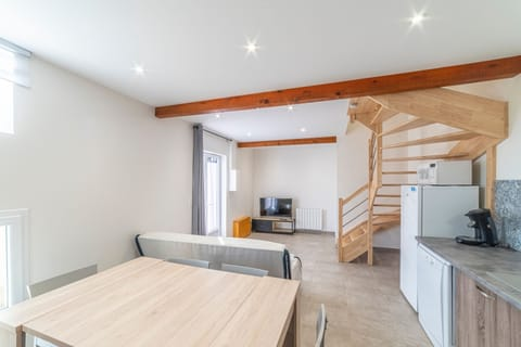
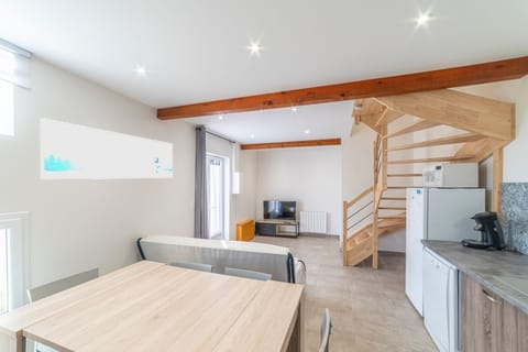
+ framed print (124, 156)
